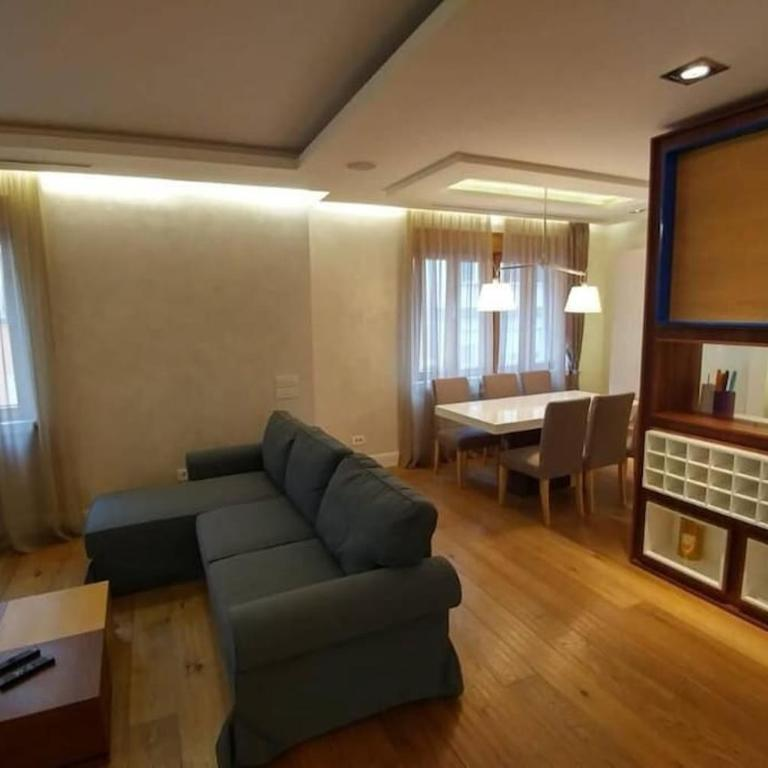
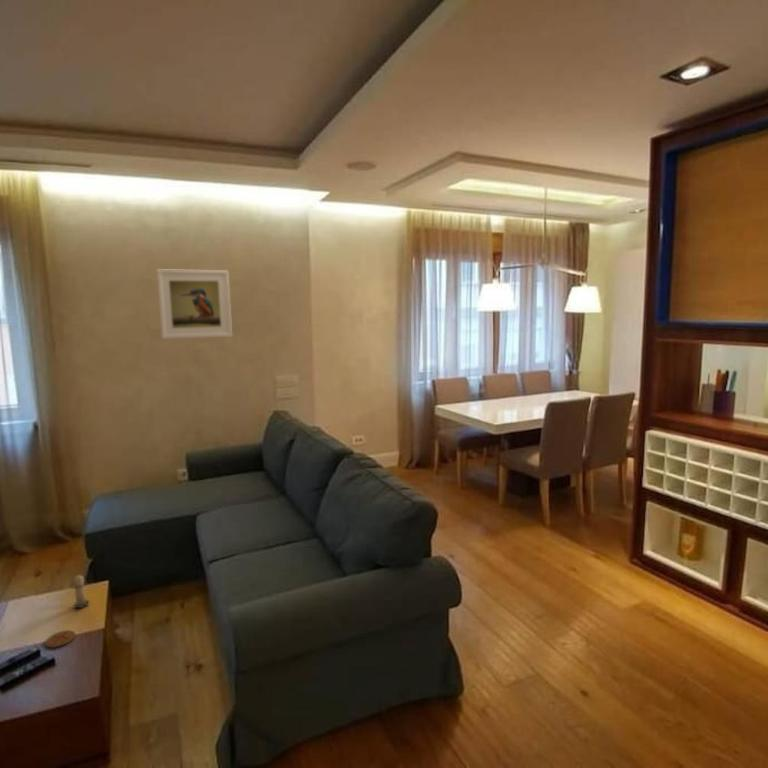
+ candle (79, 589)
+ coaster (60, 638)
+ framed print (195, 304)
